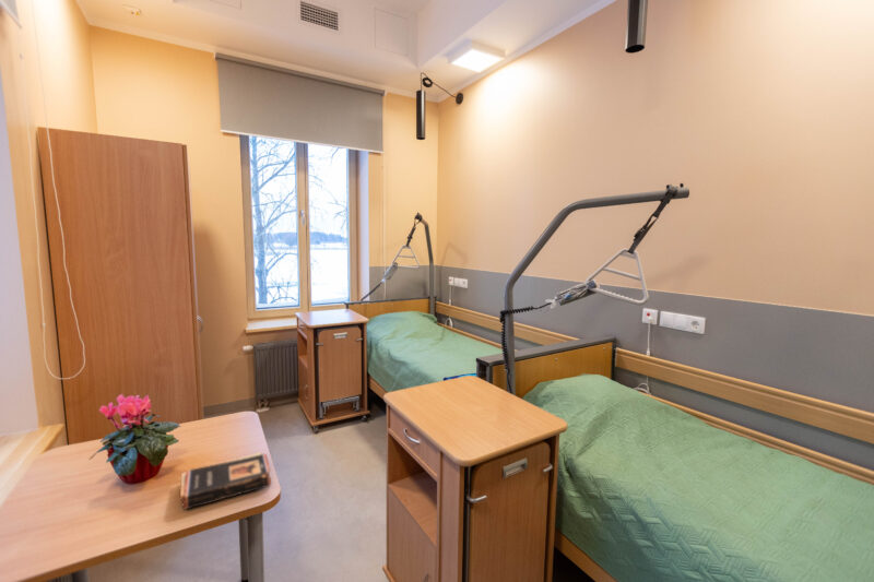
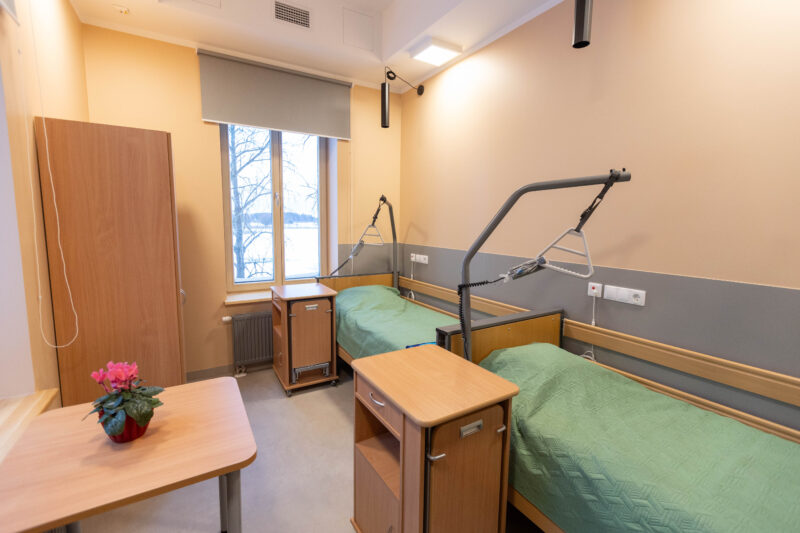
- book (226, 476)
